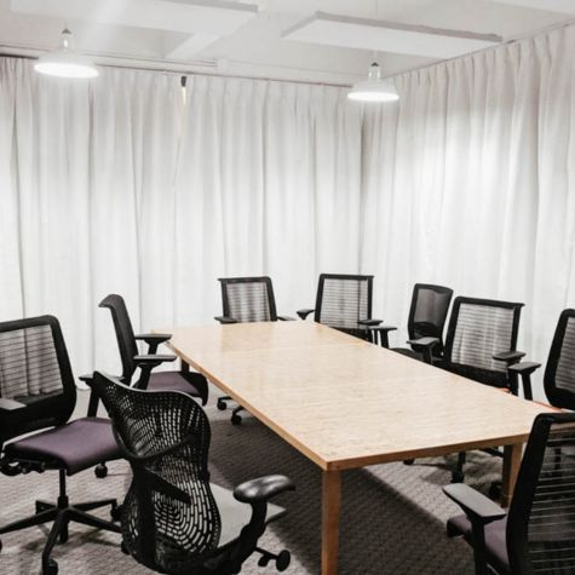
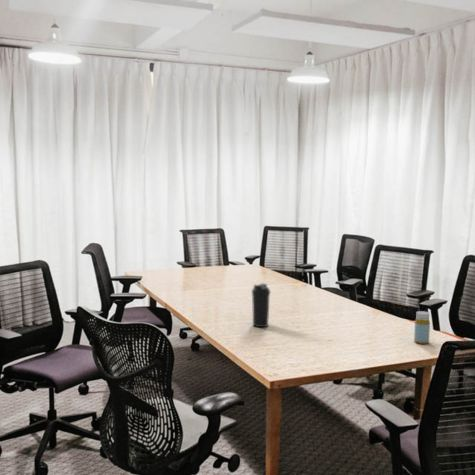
+ bottle (422, 327)
+ water bottle (260, 304)
